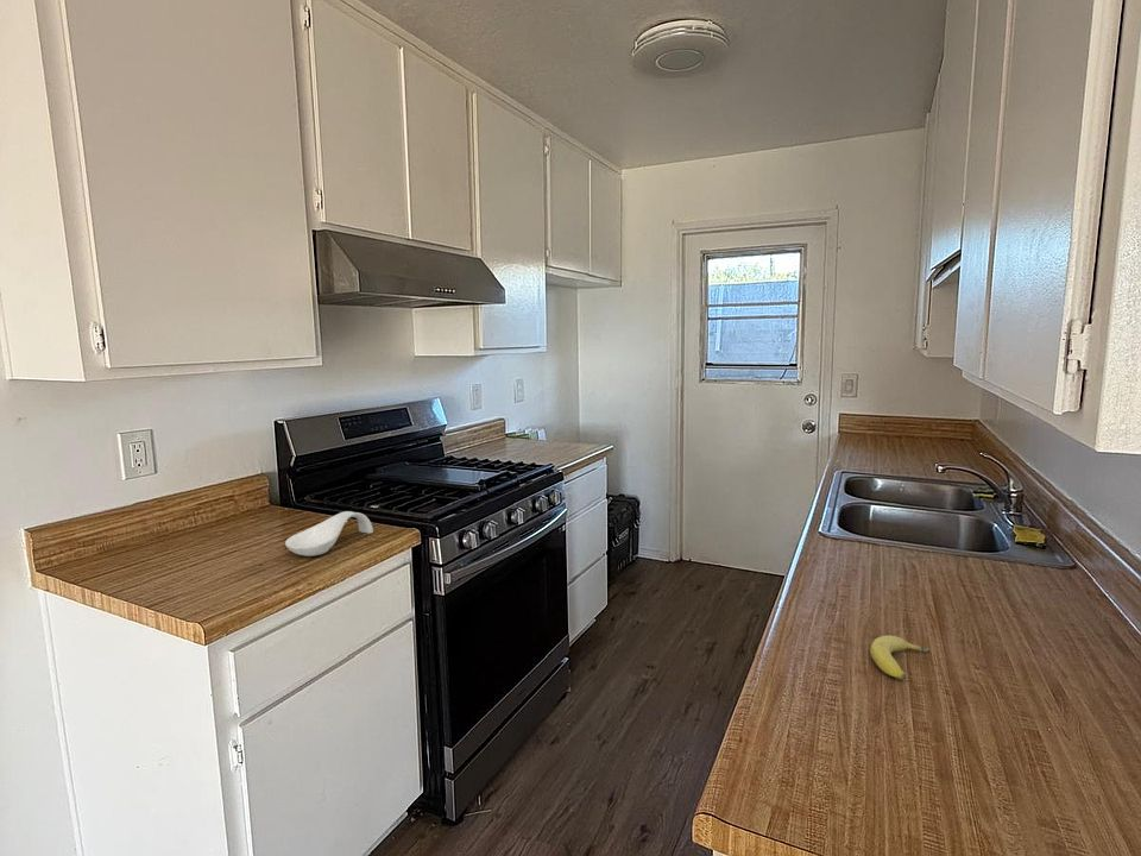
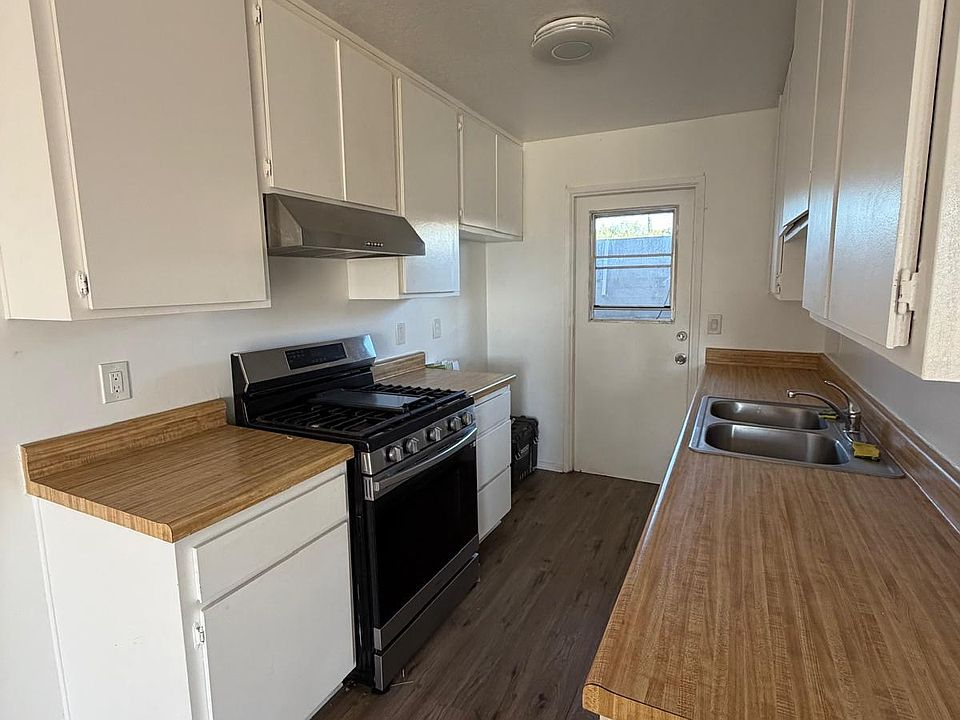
- fruit (895, 650)
- spoon rest (330, 531)
